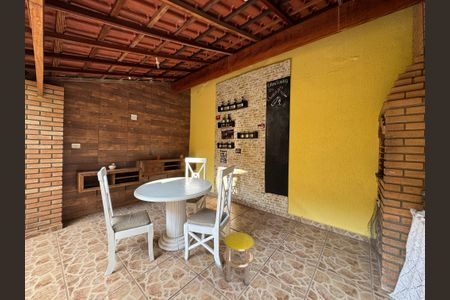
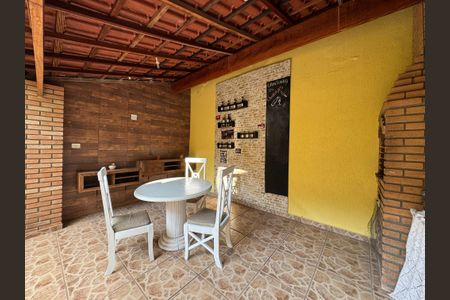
- stool (233, 256)
